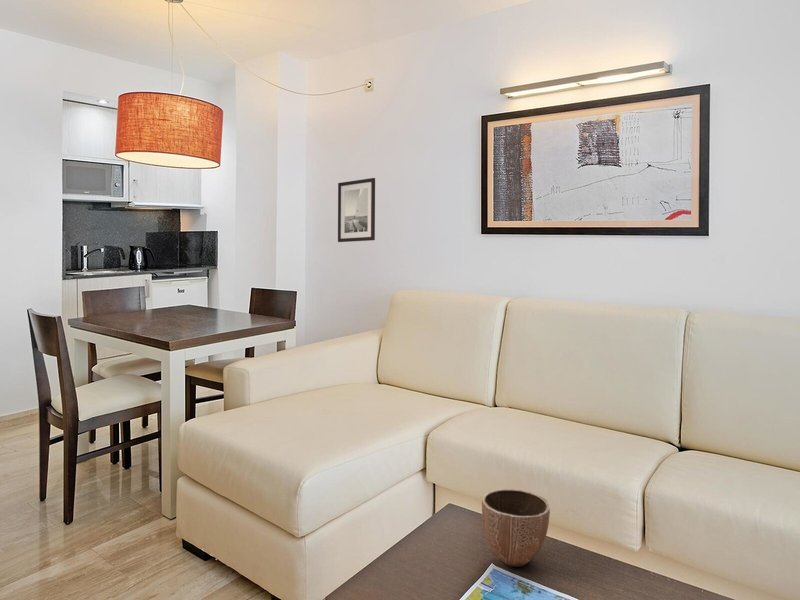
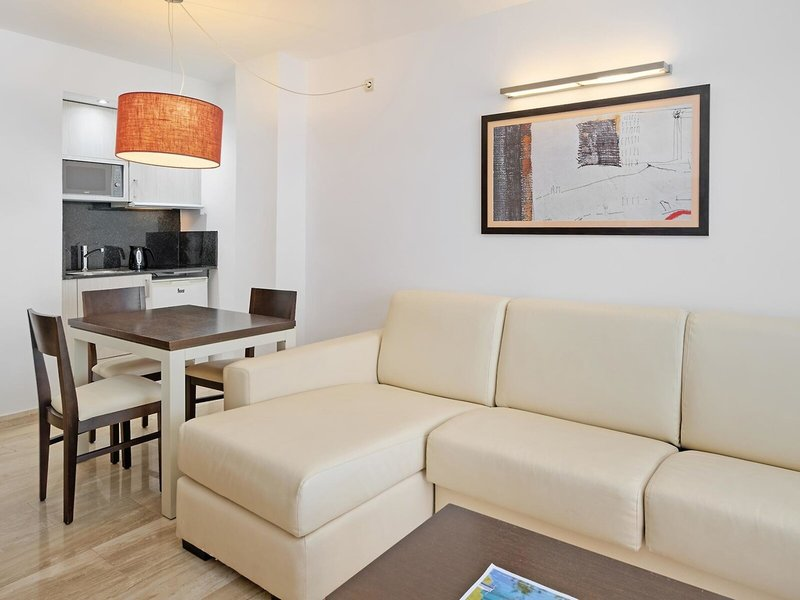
- decorative bowl (514, 531)
- wall art (356, 210)
